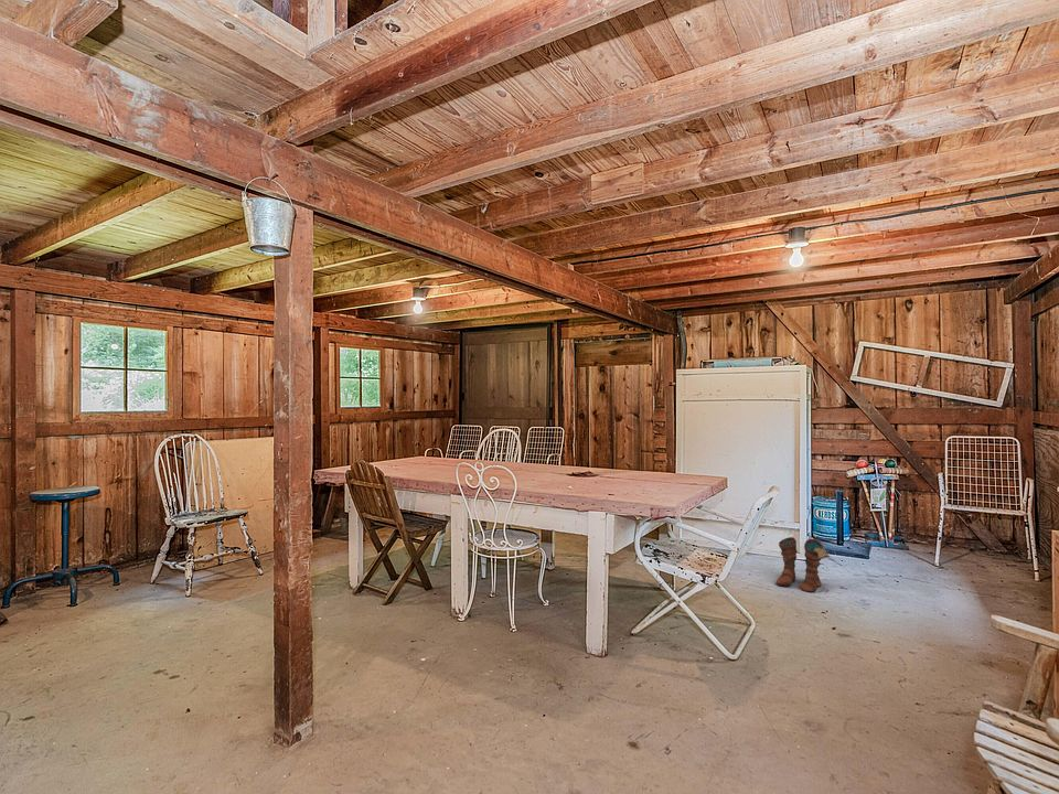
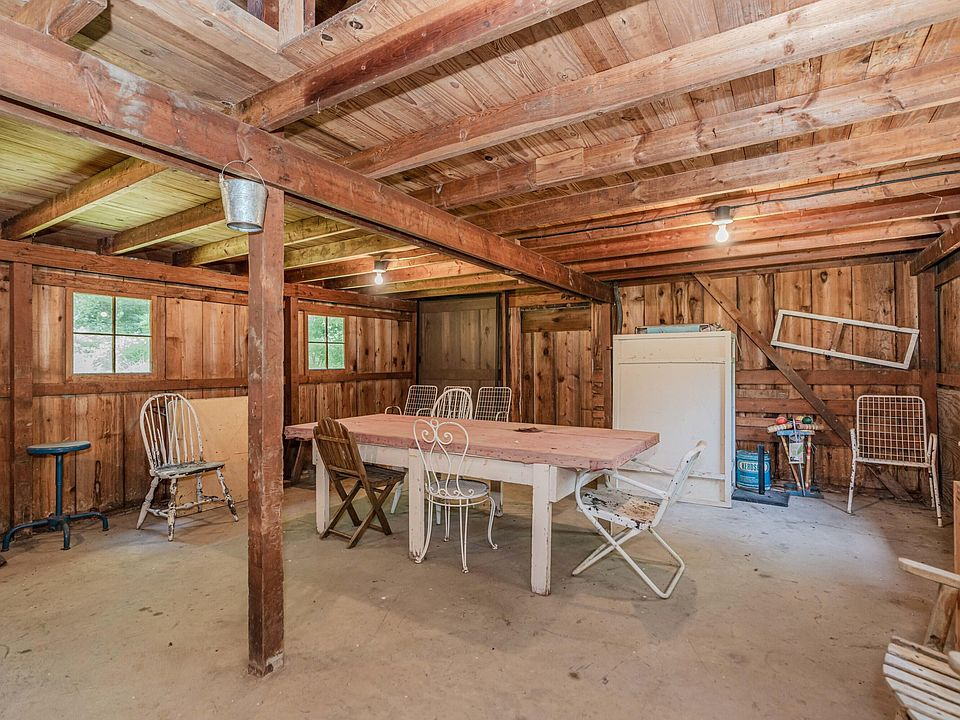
- boots (805, 562)
